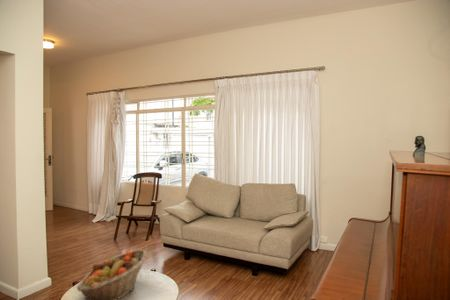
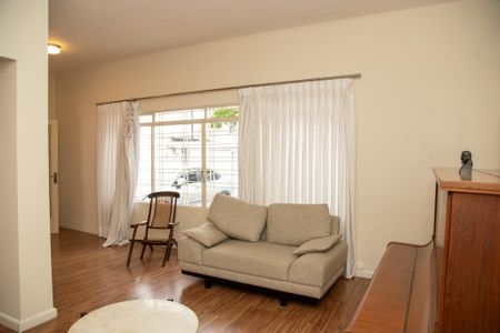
- fruit basket (114, 273)
